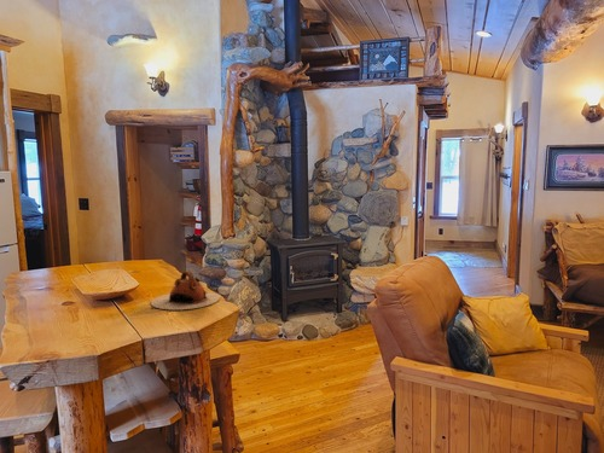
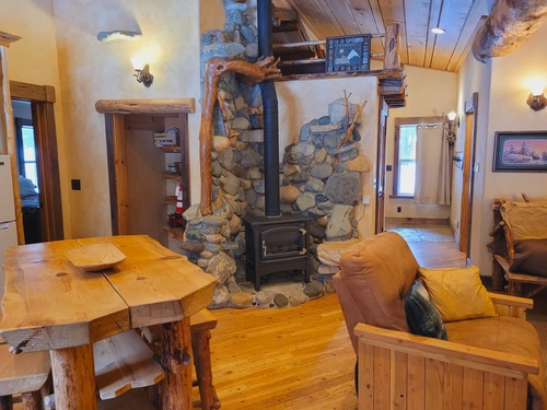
- teapot (185, 285)
